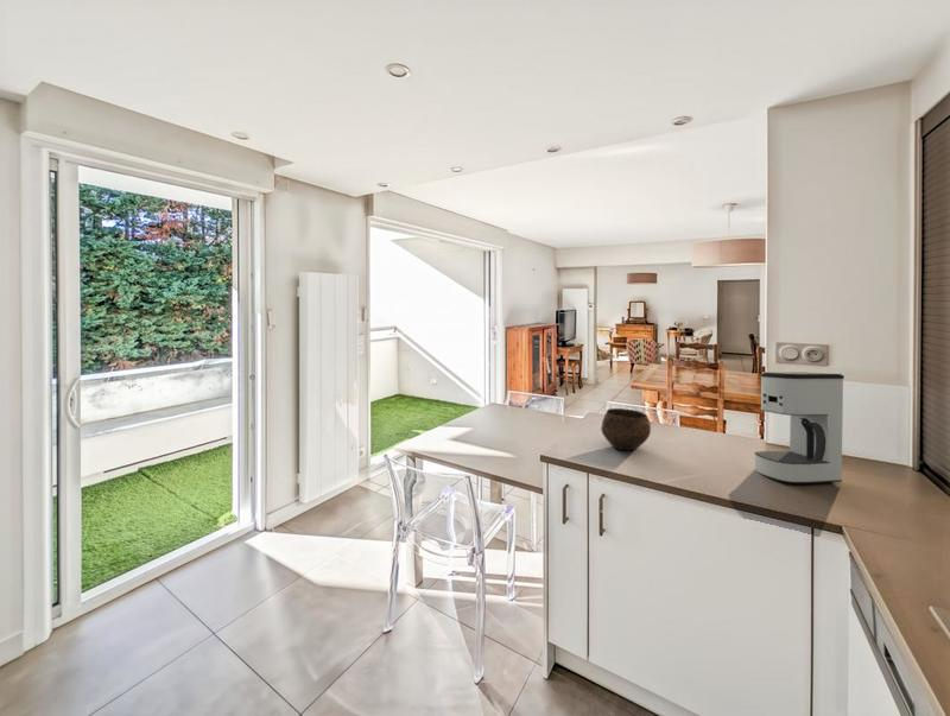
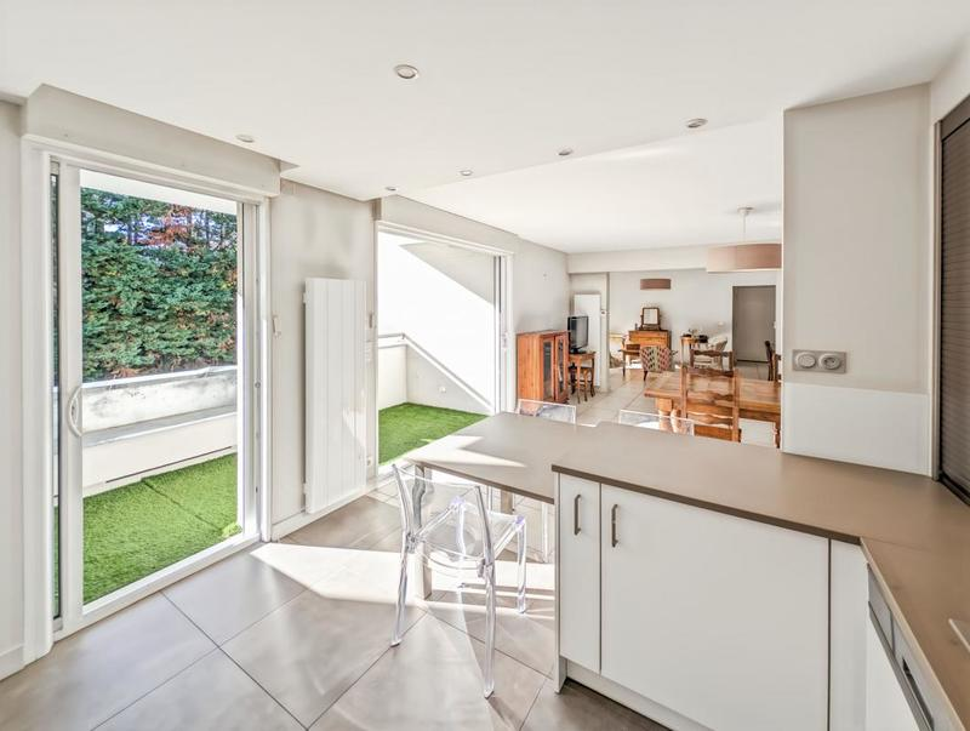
- coffee maker (798, 425)
- bowl (625, 429)
